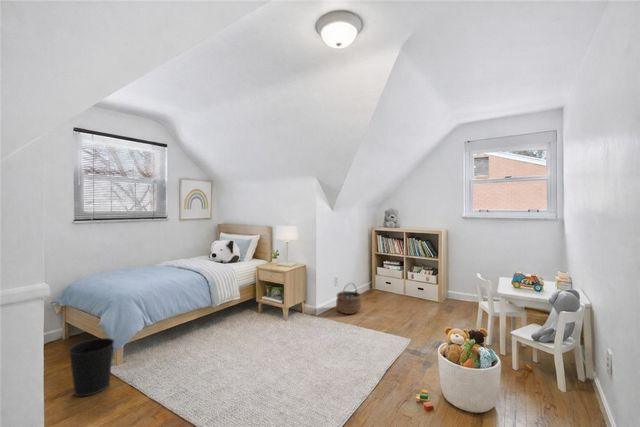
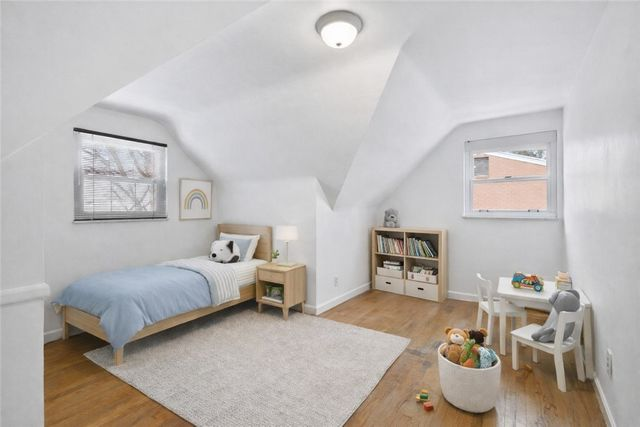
- wastebasket (92, 366)
- wicker basket (348, 296)
